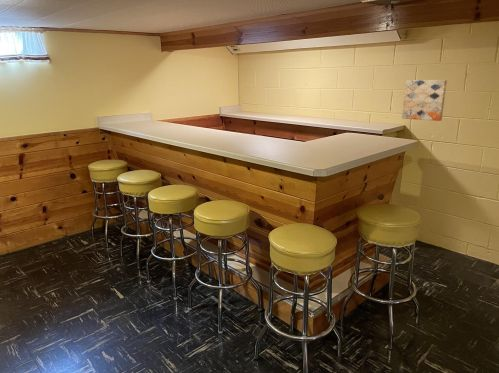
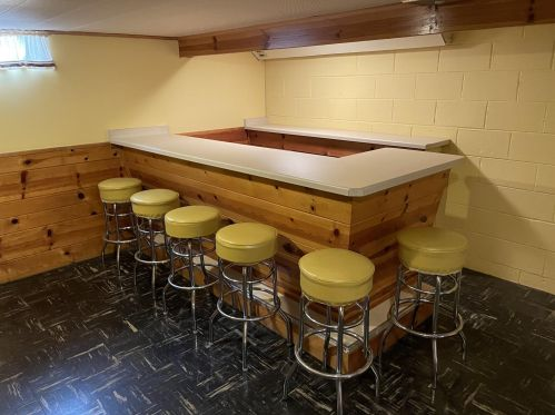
- wall art (423, 100)
